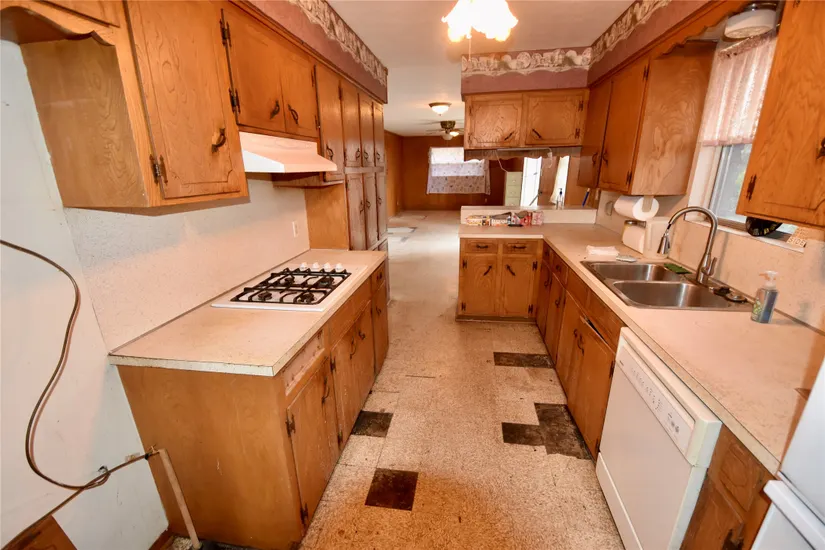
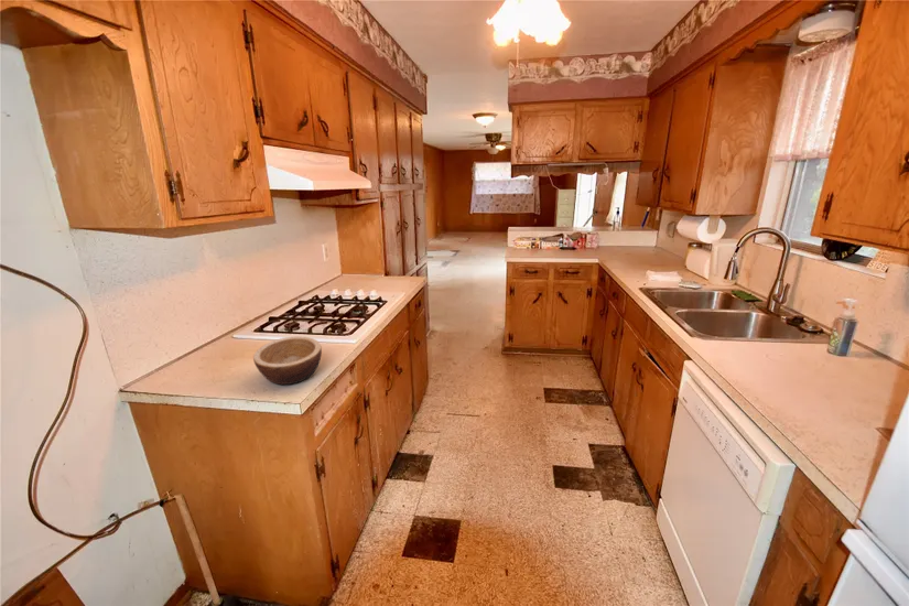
+ bowl (289, 361)
